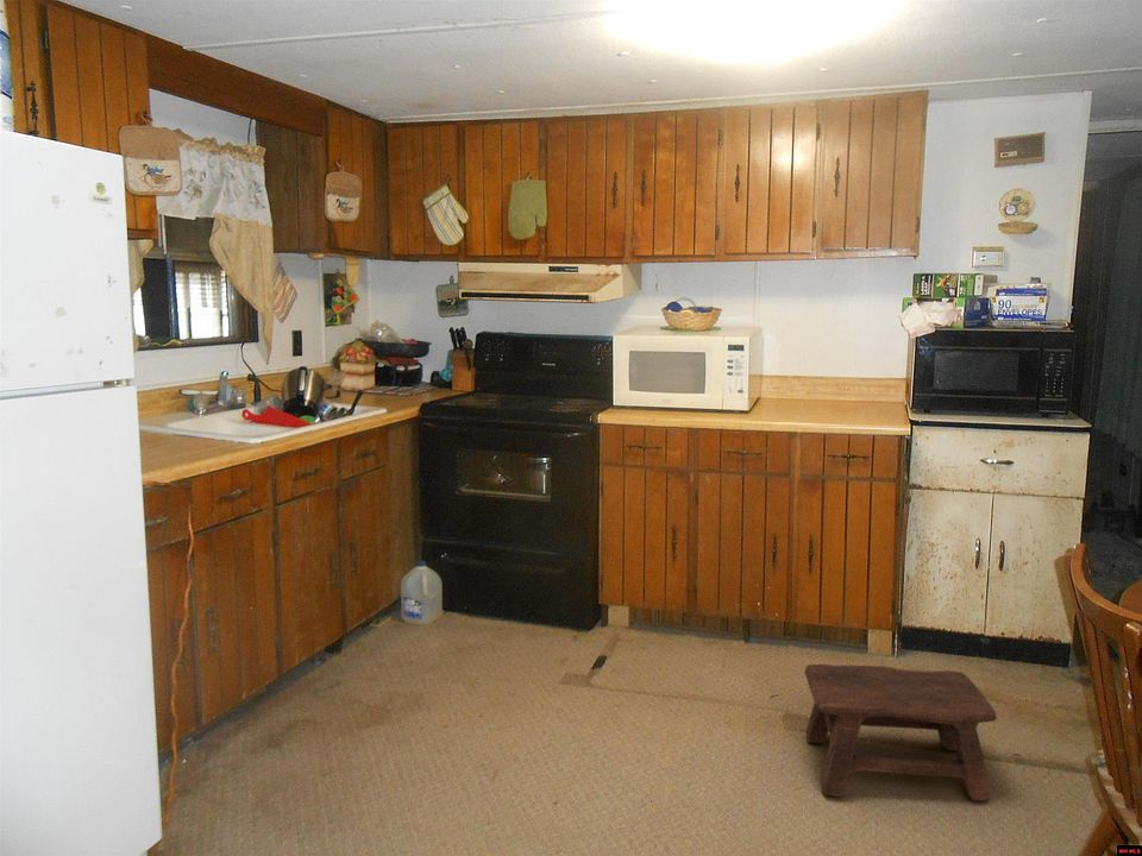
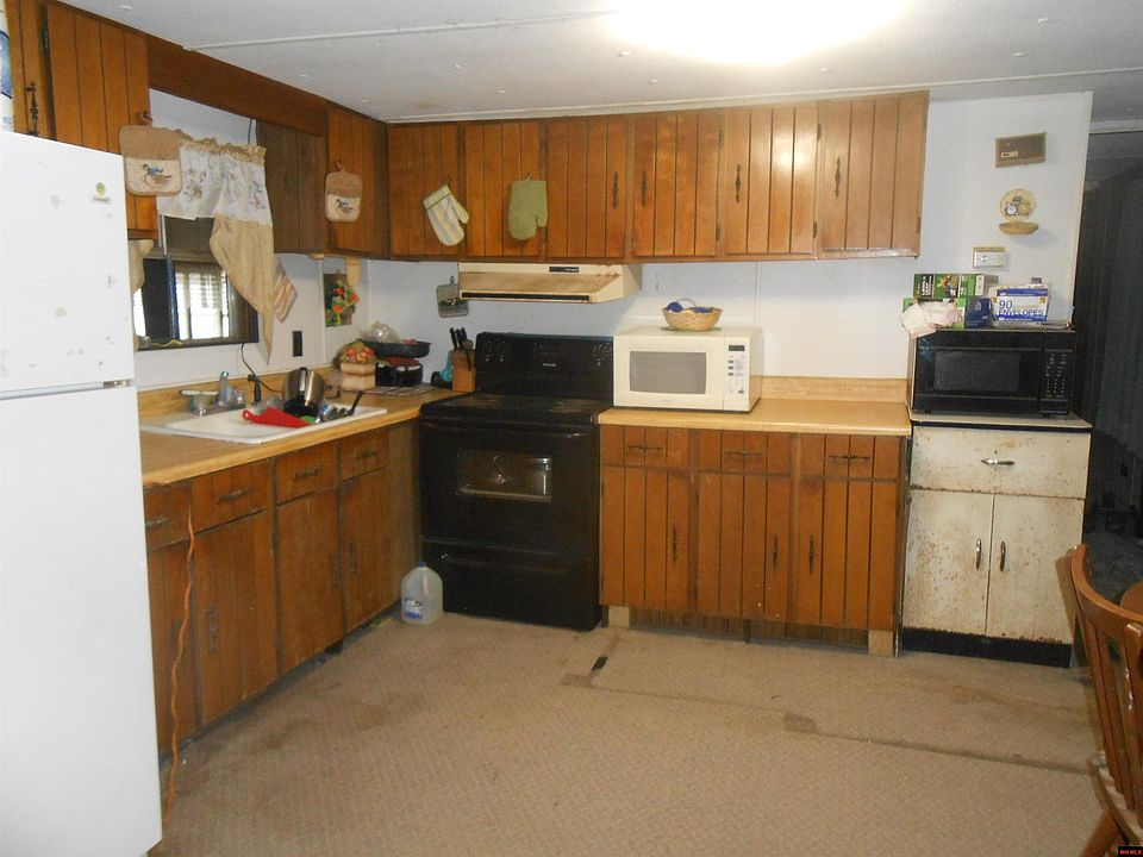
- stool (895, 726)
